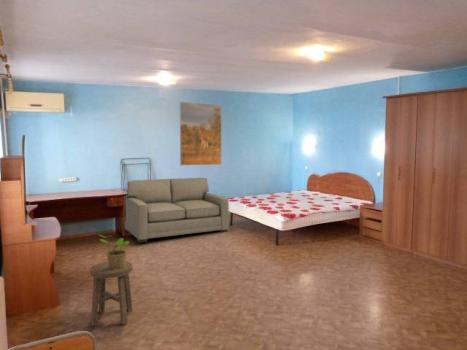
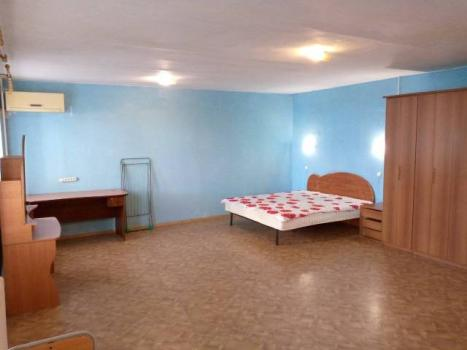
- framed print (201, 134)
- sofa (176, 205)
- potted plant (115, 250)
- stool (110, 293)
